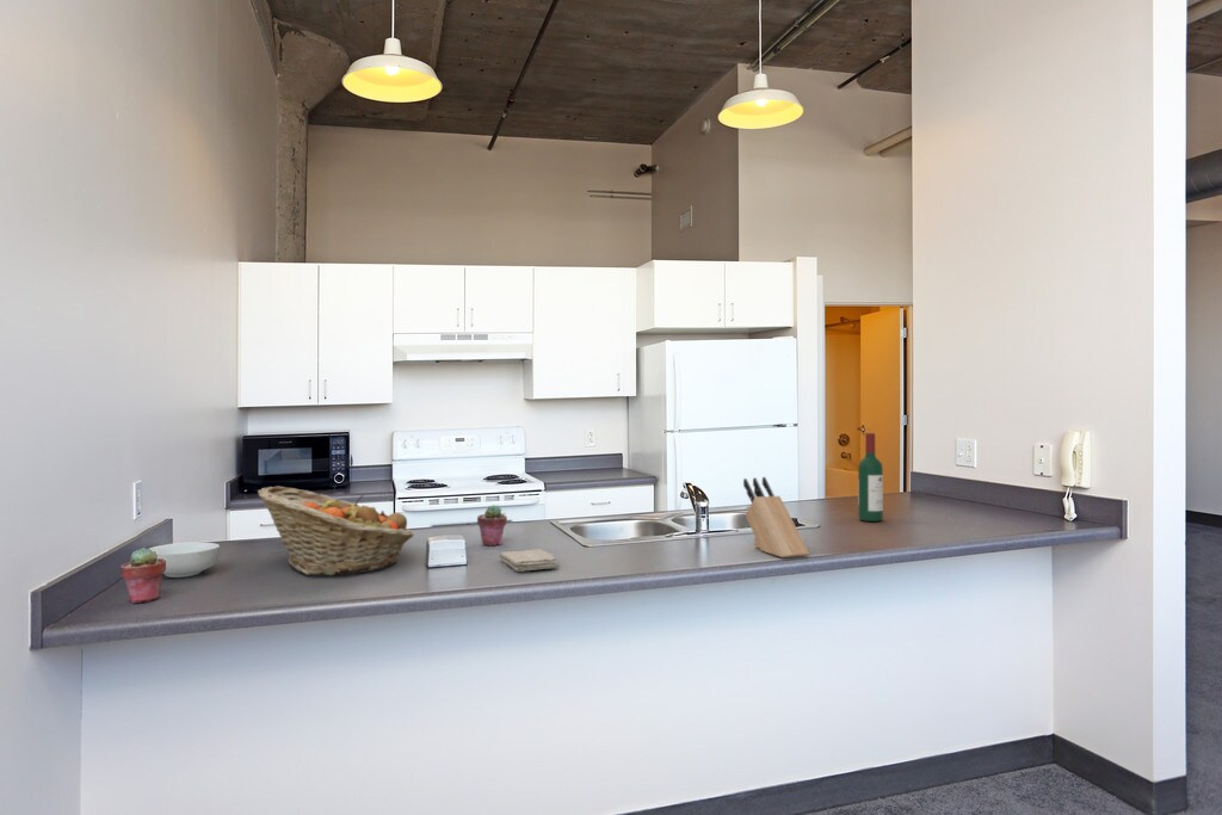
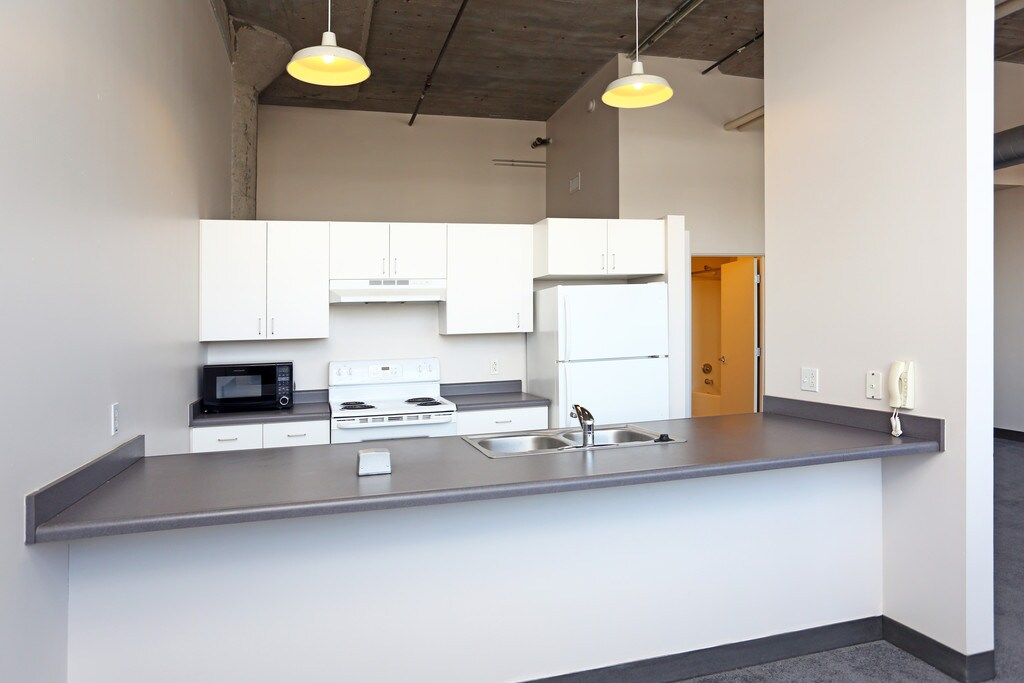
- wine bottle (870, 476)
- cereal bowl (183, 561)
- washcloth (527, 558)
- fruit basket (337, 525)
- potted succulent (143, 573)
- potted succulent (492, 524)
- knife block (772, 514)
